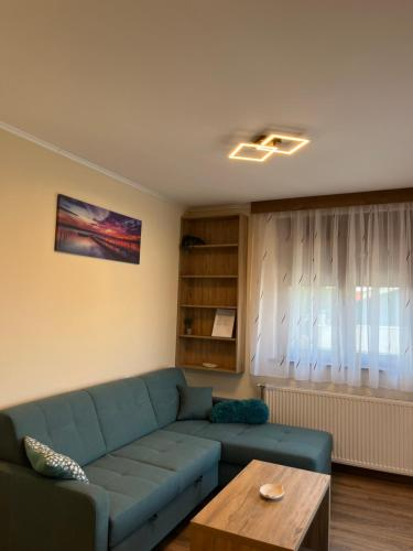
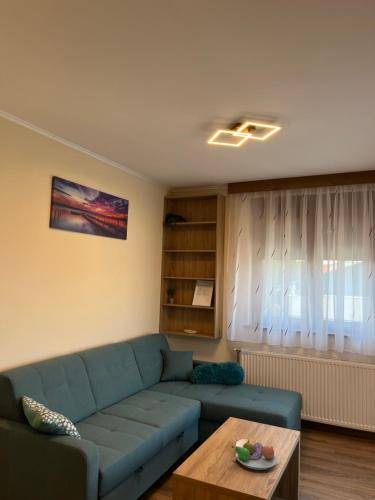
+ fruit bowl (254, 452)
